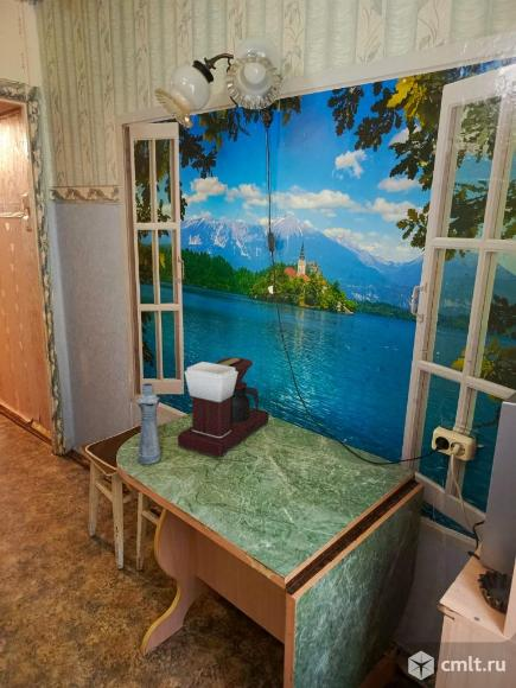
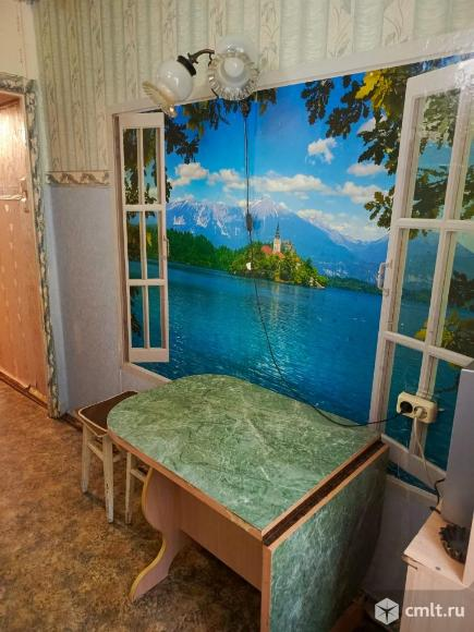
- coffee maker (225, 399)
- bottle (148, 422)
